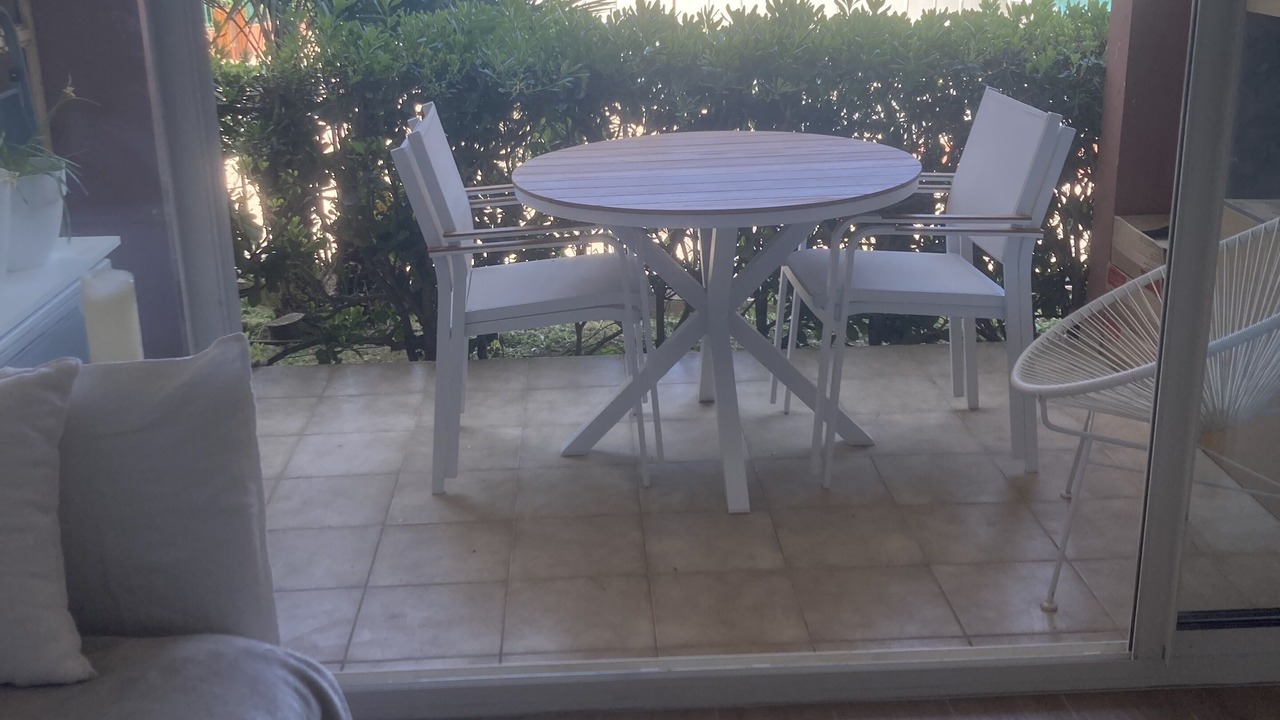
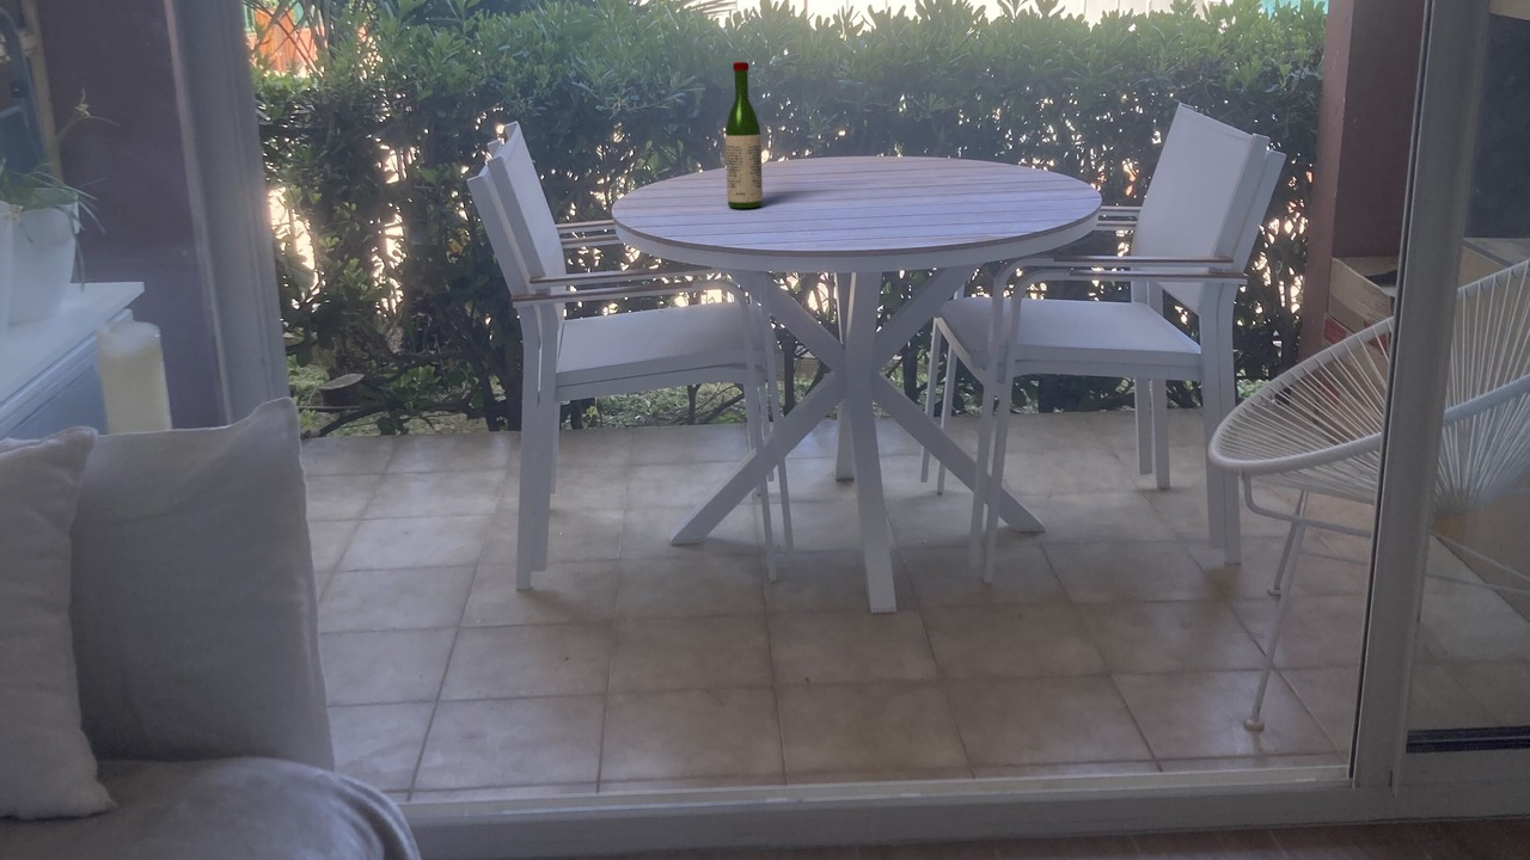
+ wine bottle (742, 135)
